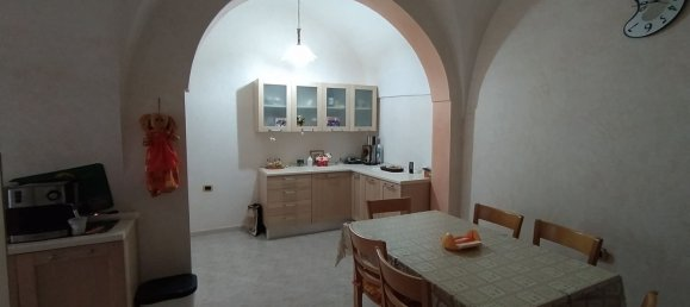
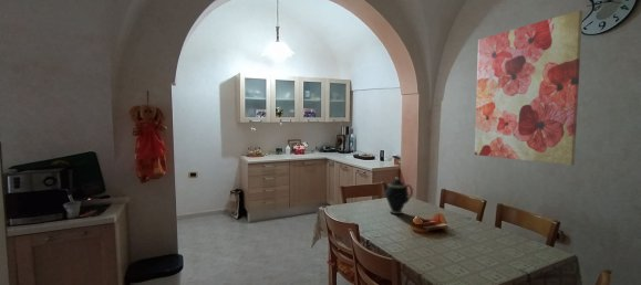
+ wall art (519, 94)
+ teapot (395, 194)
